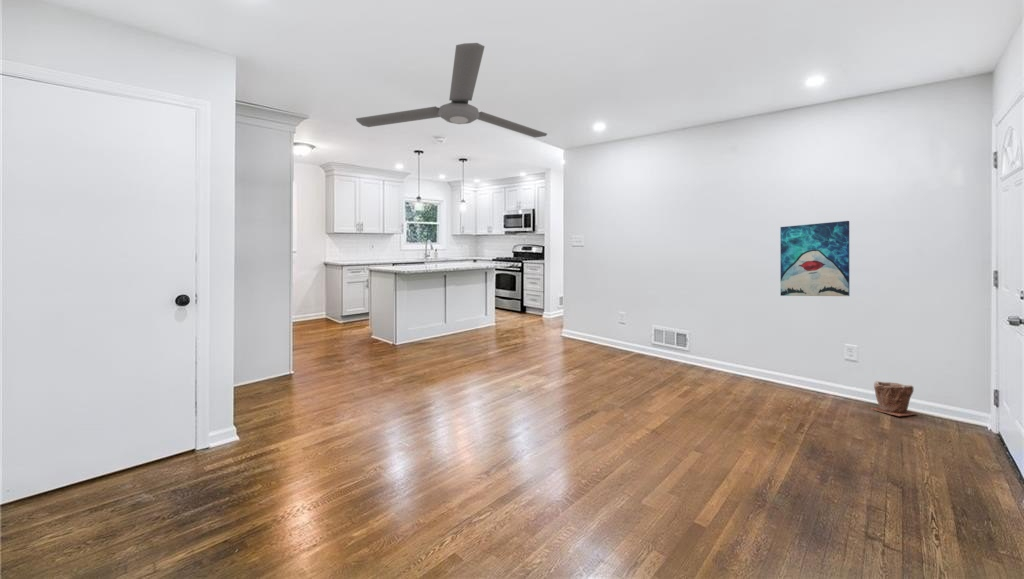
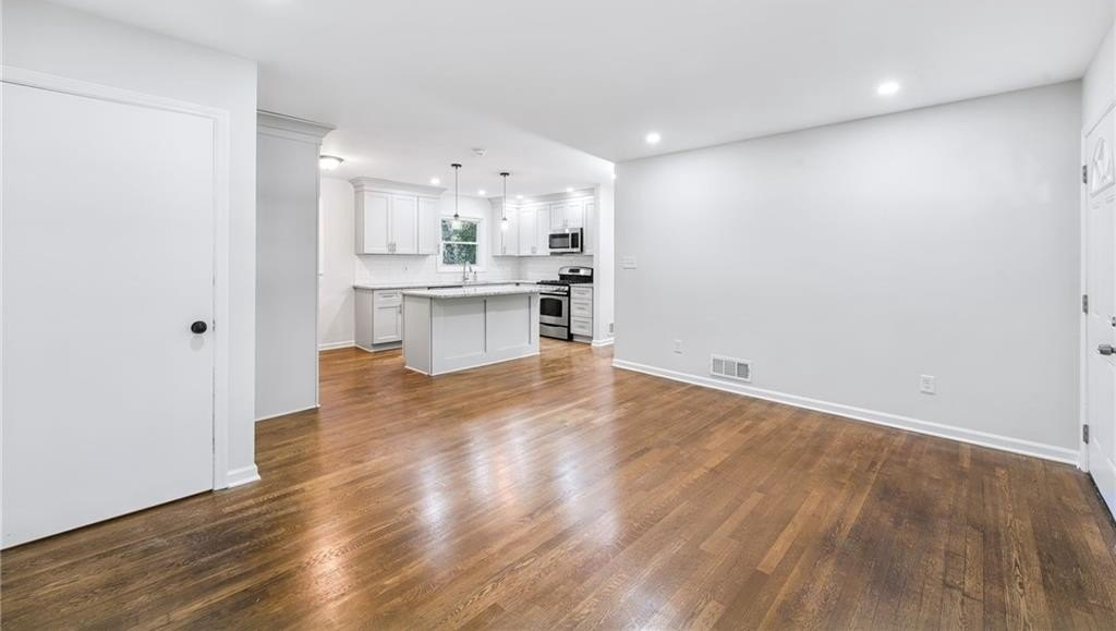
- ceiling fan (455, 91)
- plant pot (893, 397)
- wall art (813, 260)
